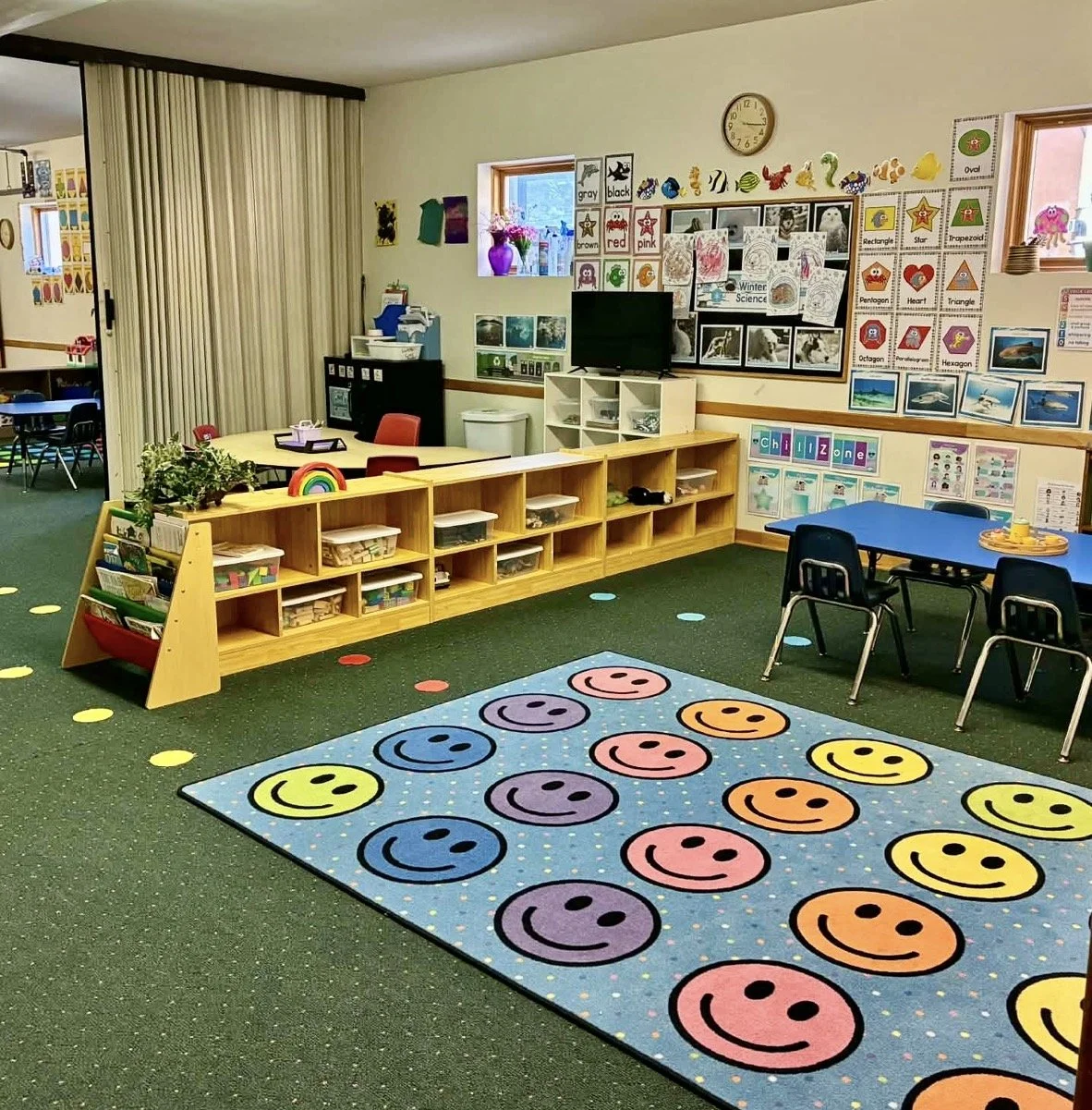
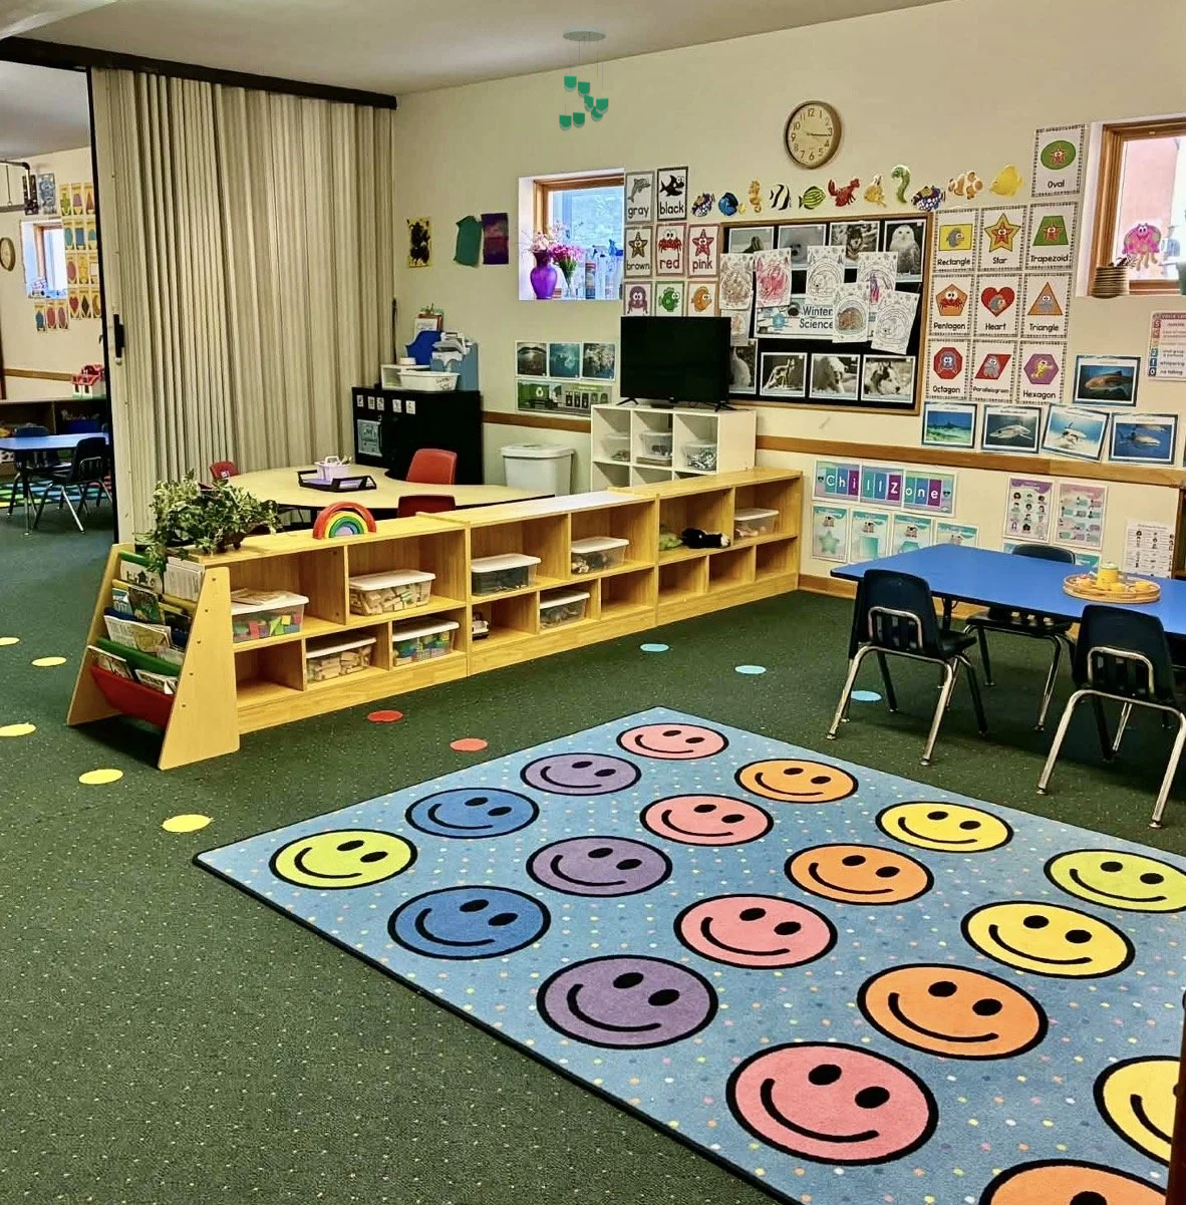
+ ceiling mobile (582, 81)
